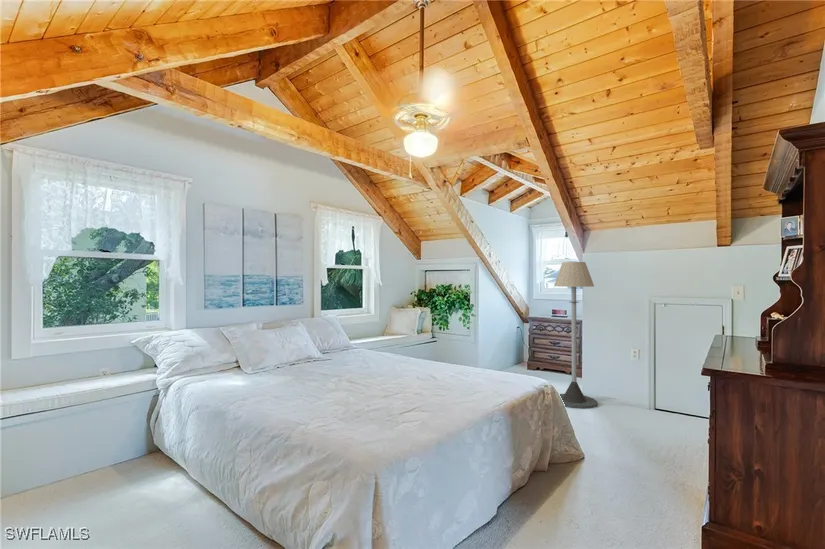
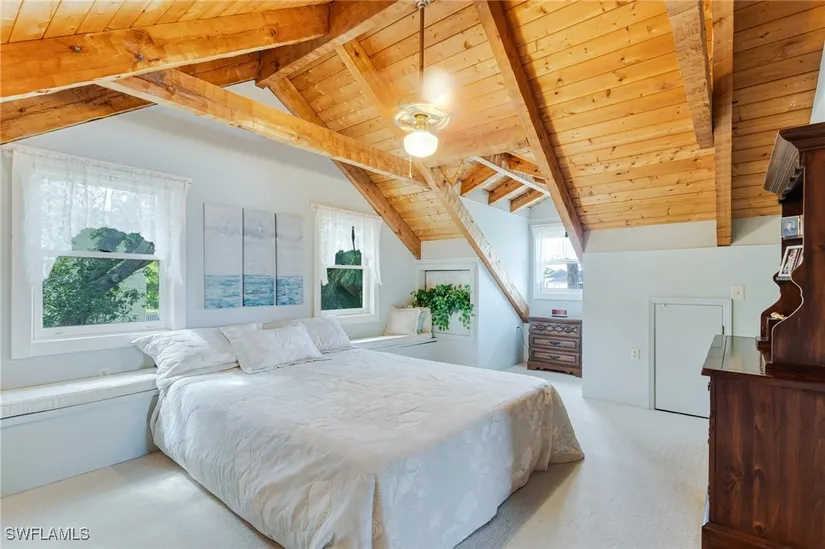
- floor lamp (573, 332)
